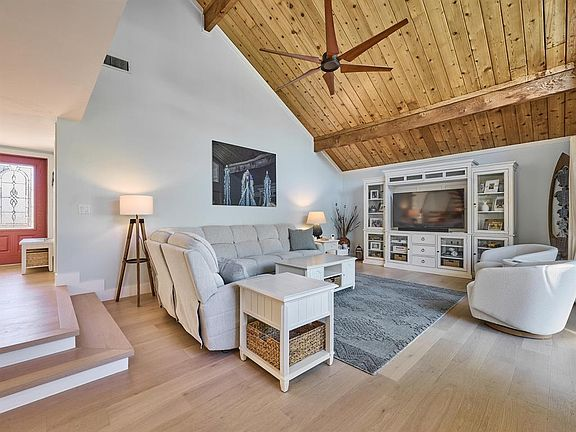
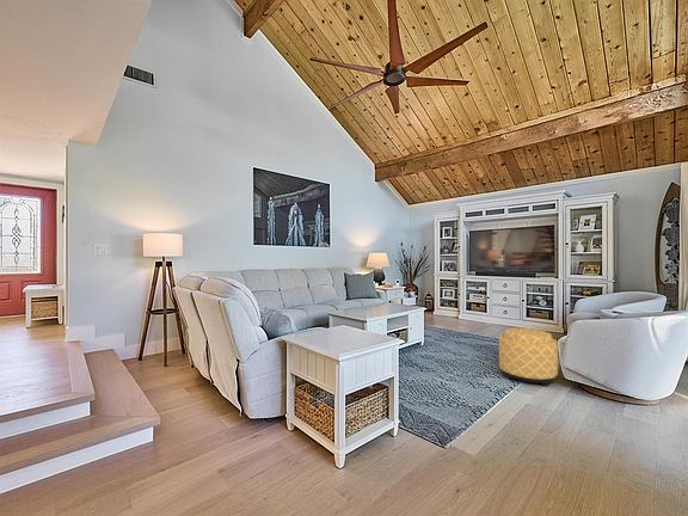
+ ottoman (527, 354)
